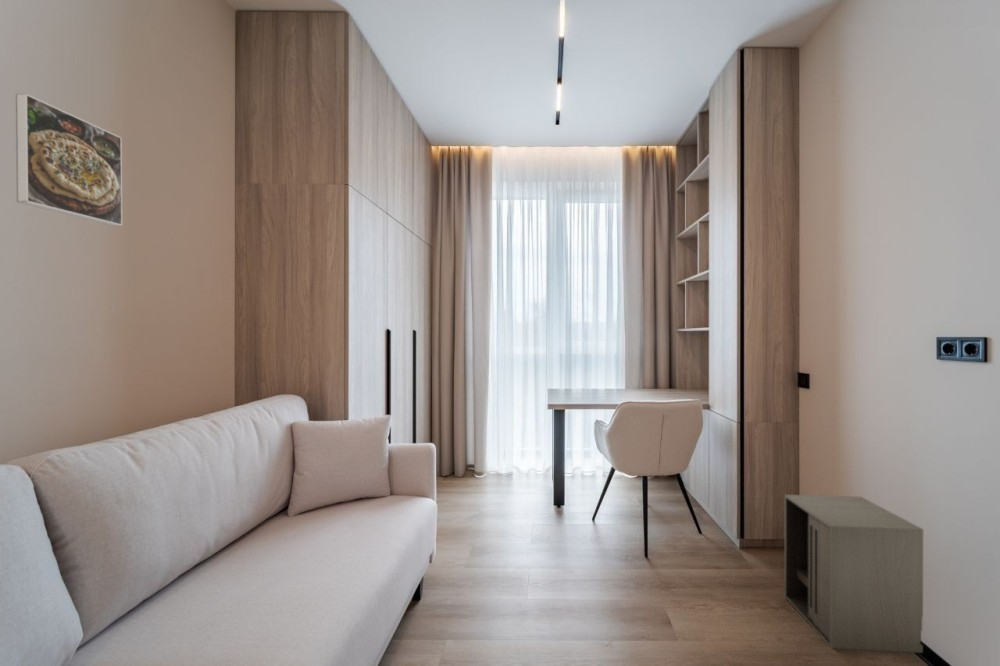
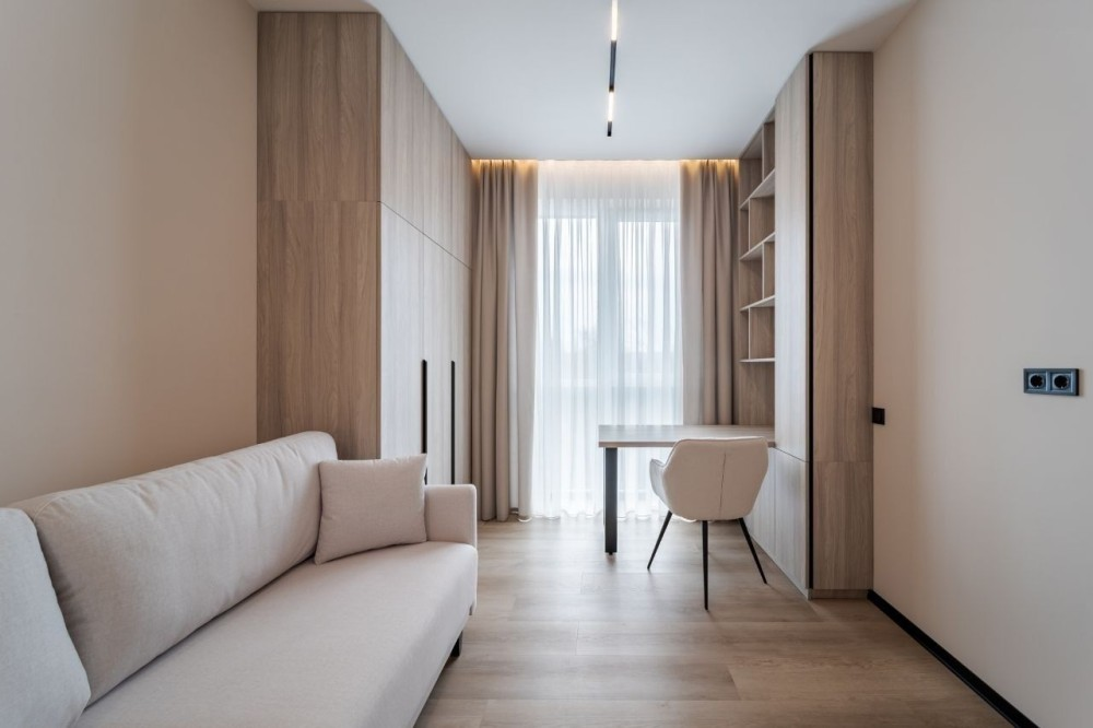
- speaker (847, 566)
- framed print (74, 166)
